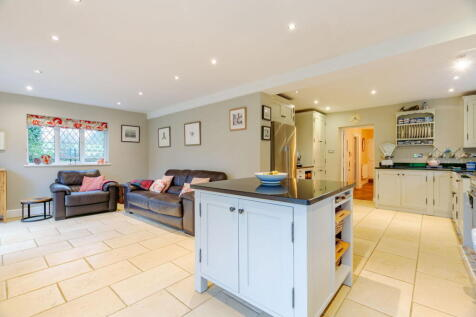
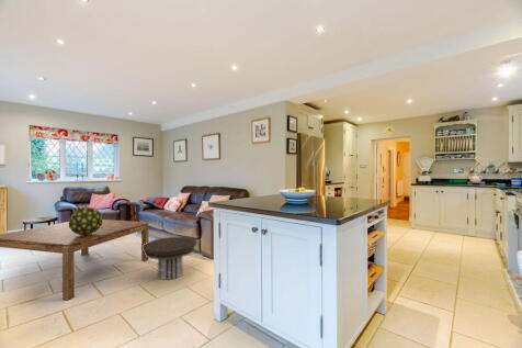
+ decorative sphere (86, 221)
+ side table (170, 259)
+ coffee table (78, 249)
